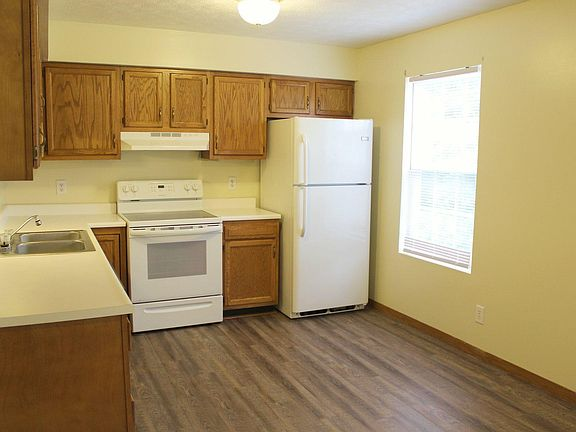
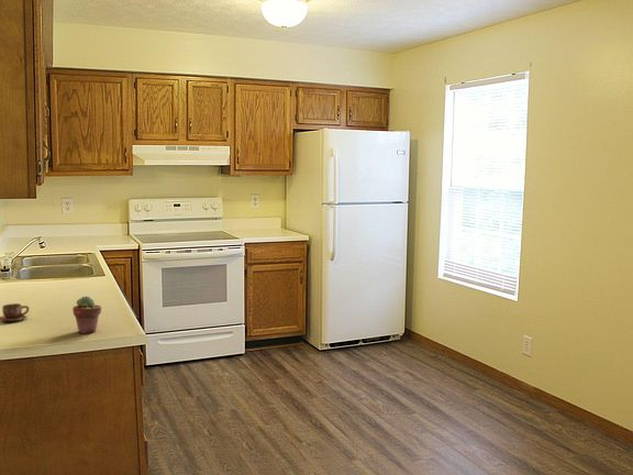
+ cup (13, 311)
+ potted succulent (87, 313)
